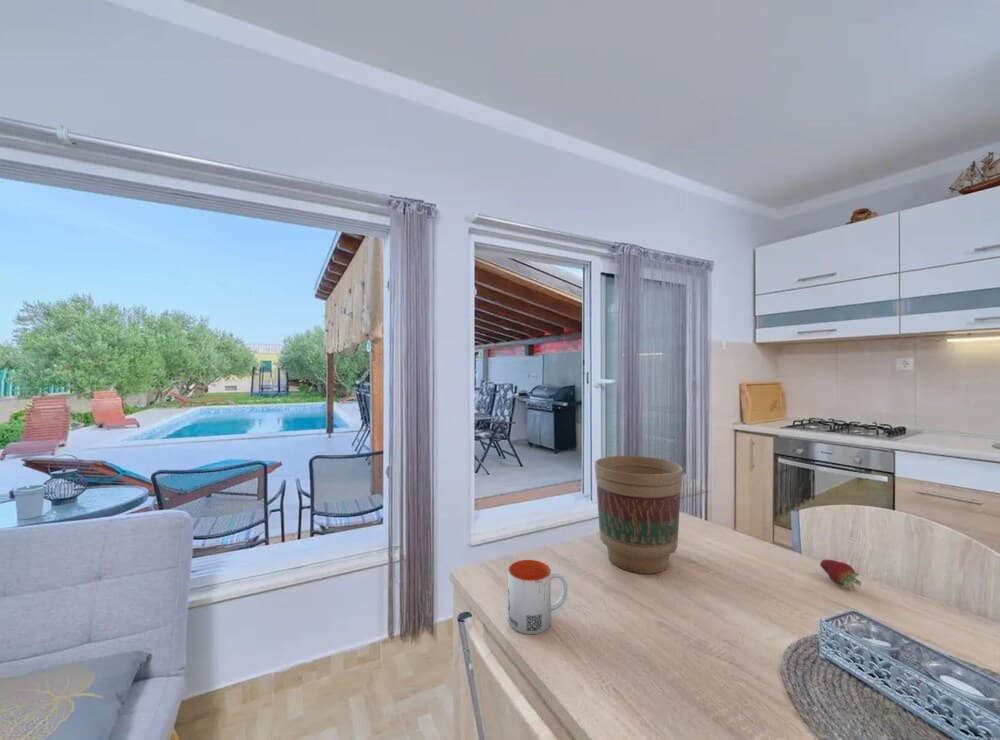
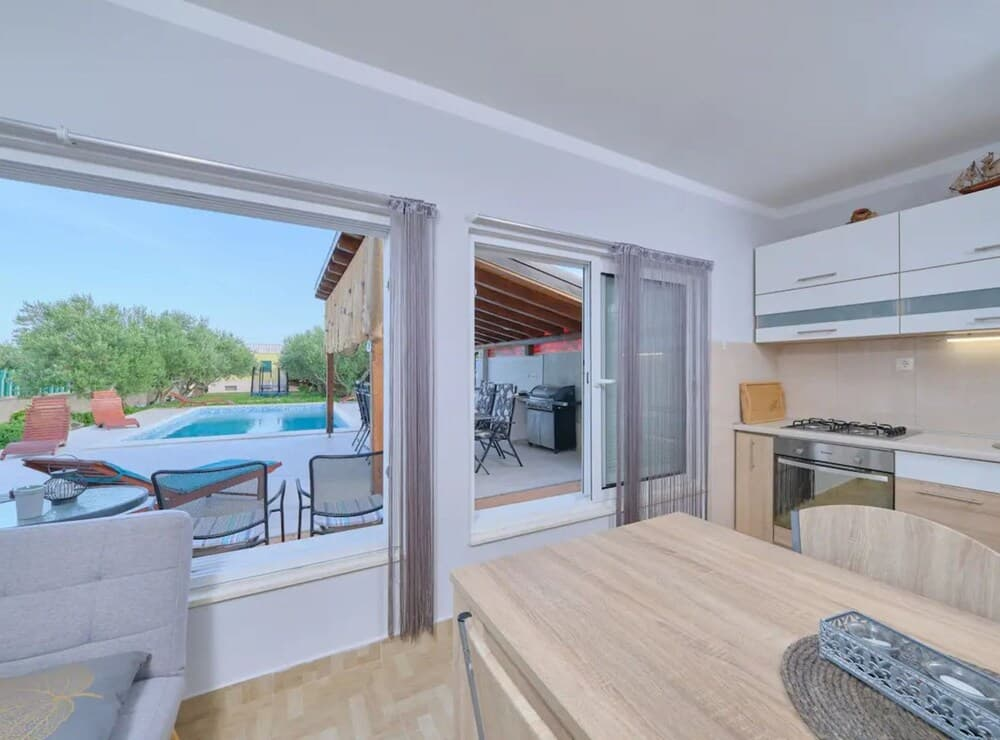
- flower pot (637, 511)
- mug (538, 593)
- fruit (839, 572)
